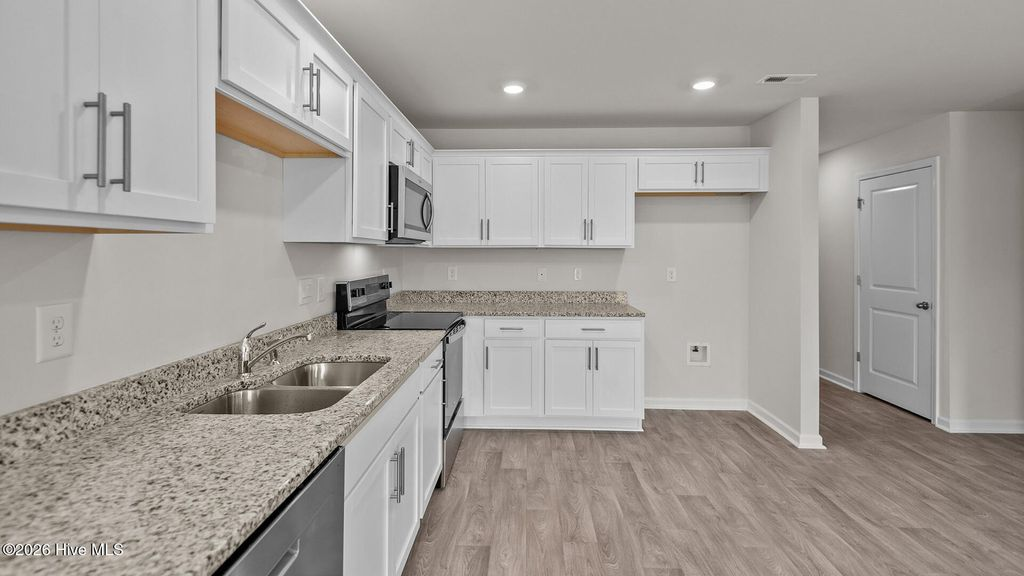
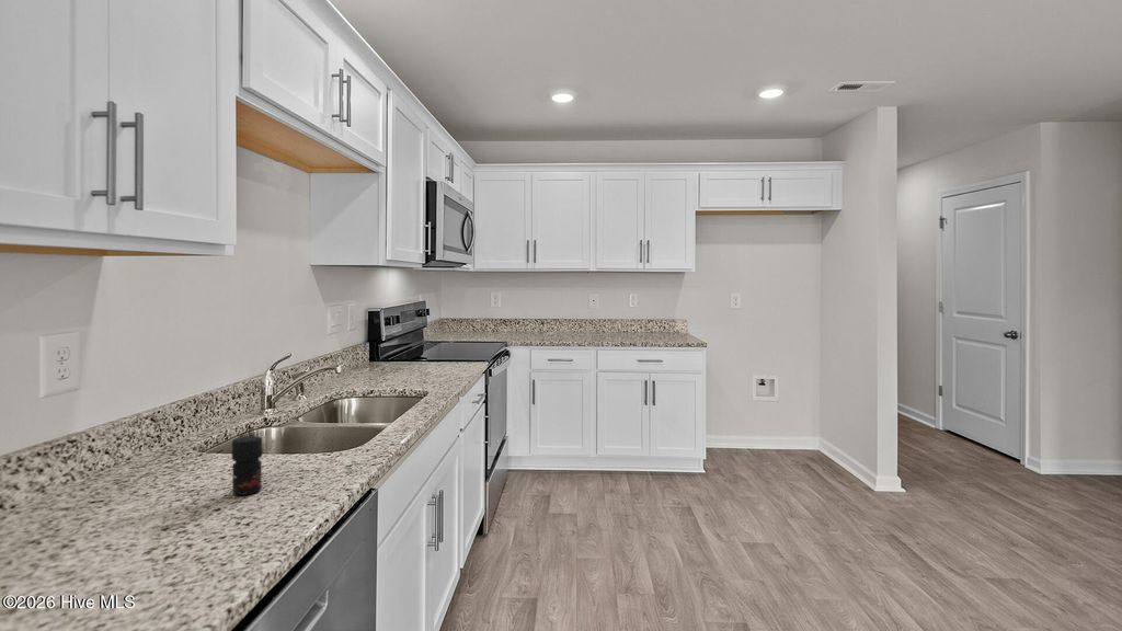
+ jar (247, 464)
